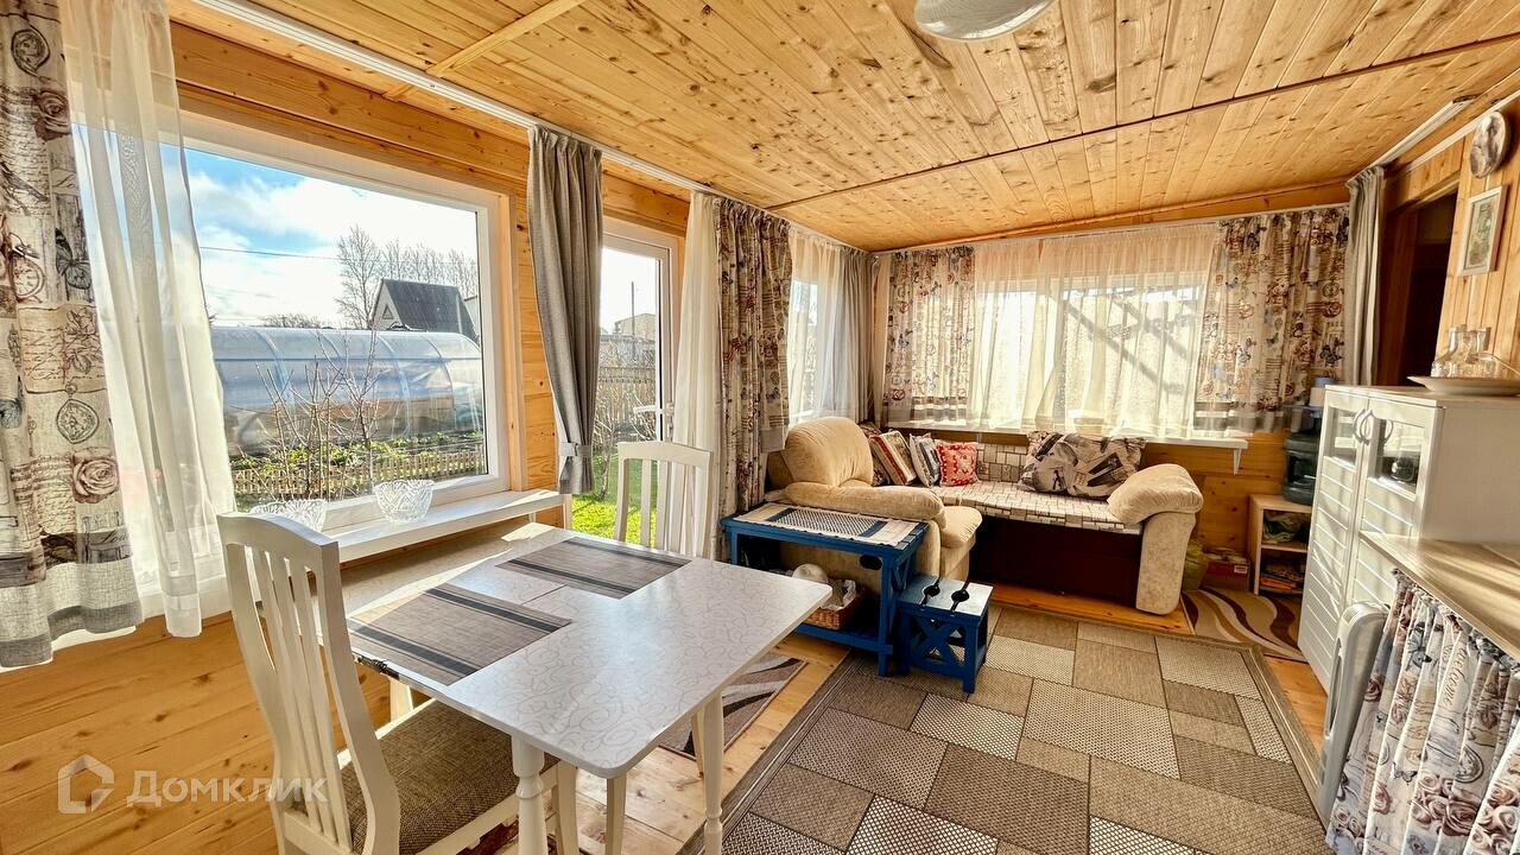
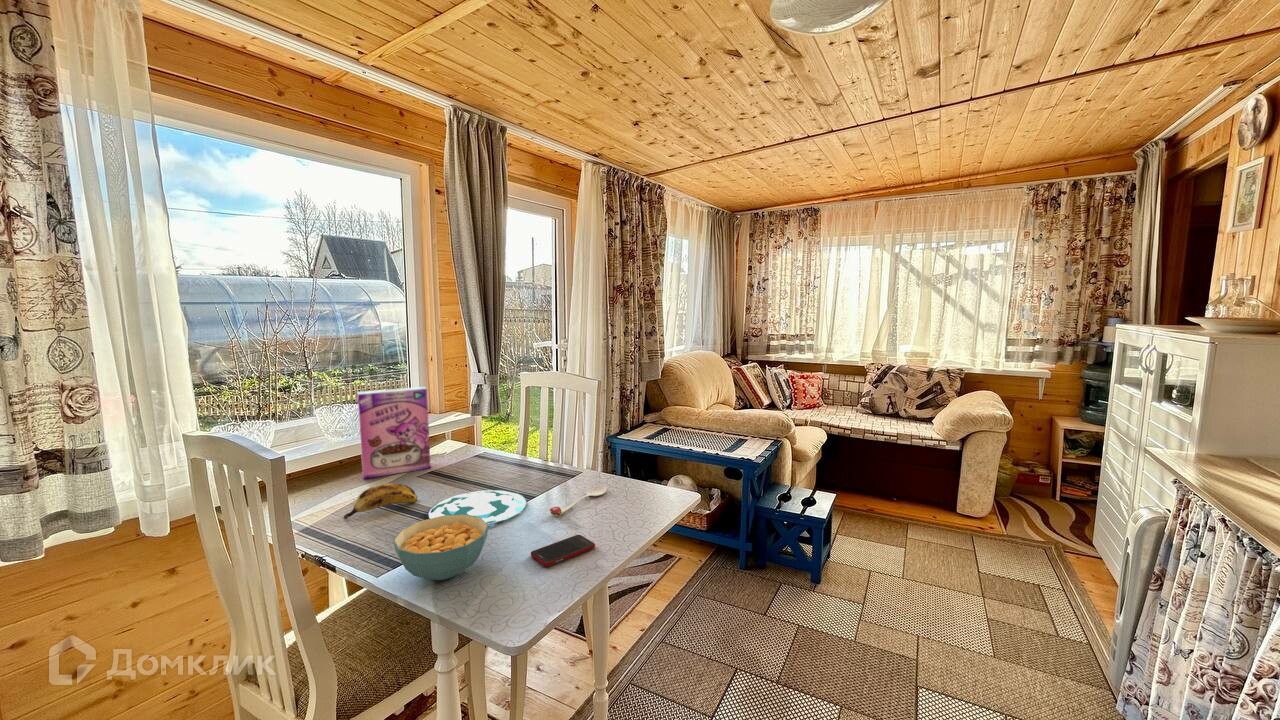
+ spoon (579, 499)
+ cereal bowl (443, 552)
+ cell phone (563, 549)
+ banana (382, 497)
+ cereal box (394, 430)
+ plate (478, 503)
